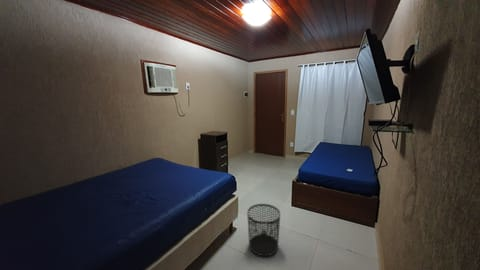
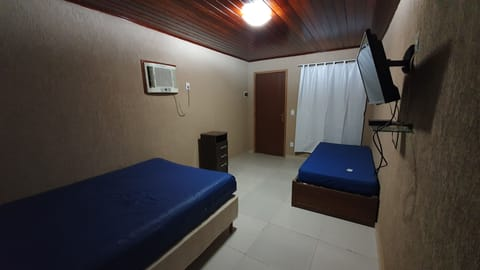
- waste bin (263, 228)
